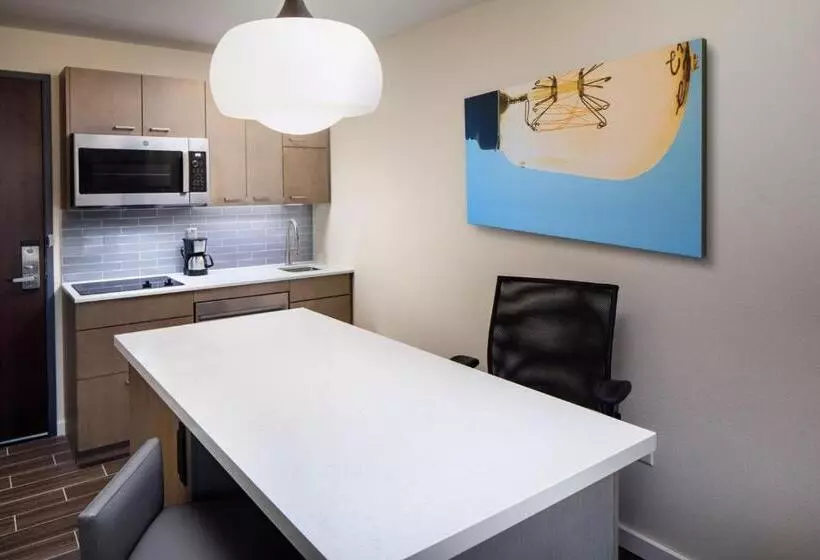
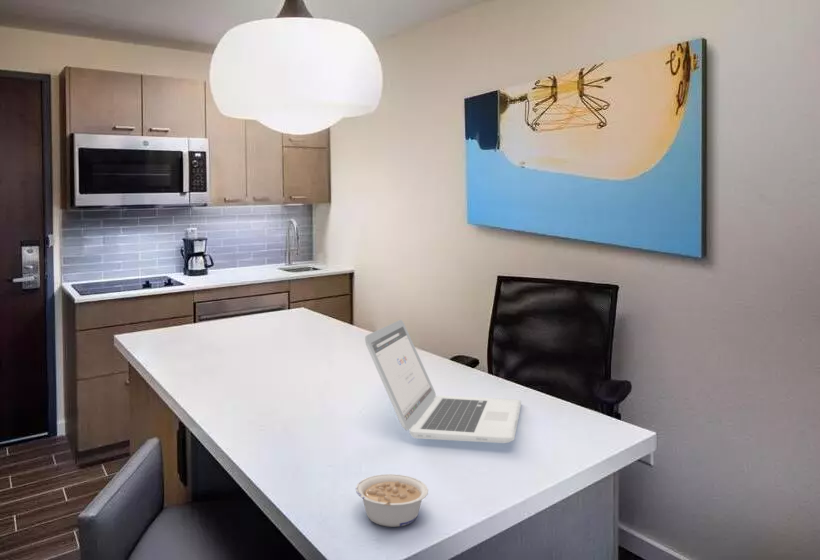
+ laptop (431, 384)
+ legume (393, 500)
